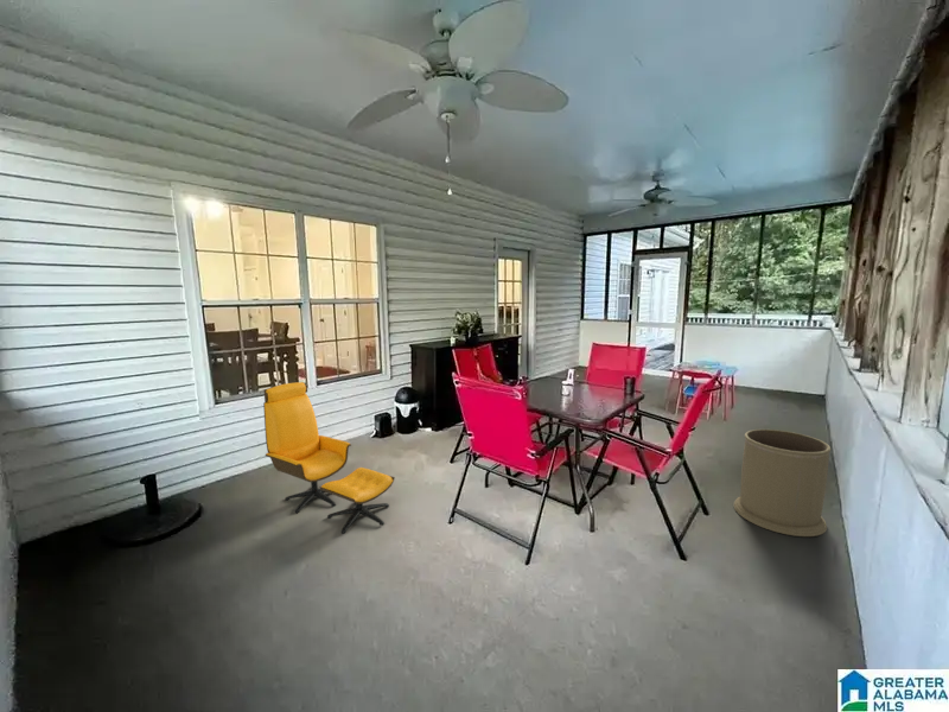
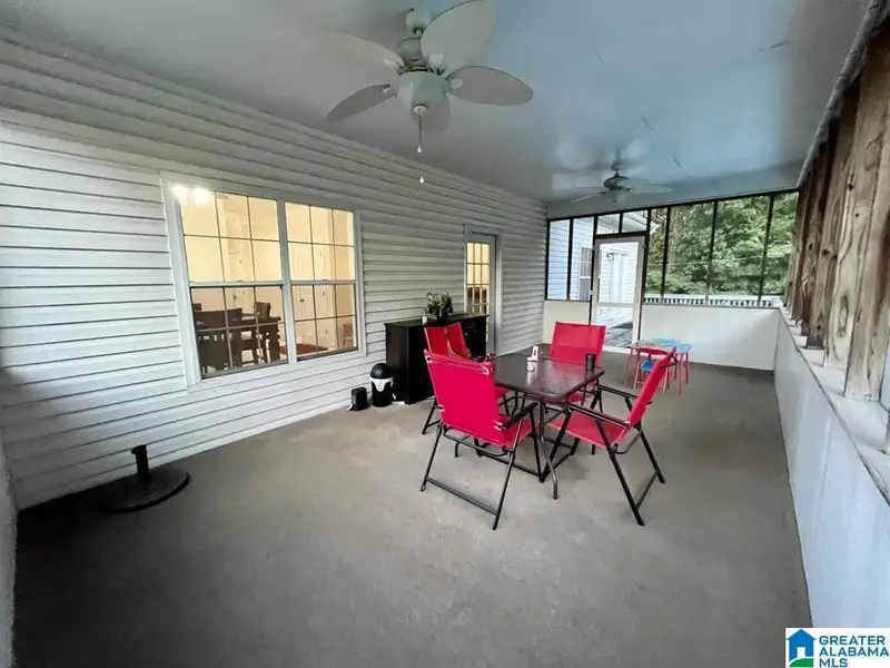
- trash can (781, 477)
- lounge chair (329, 449)
